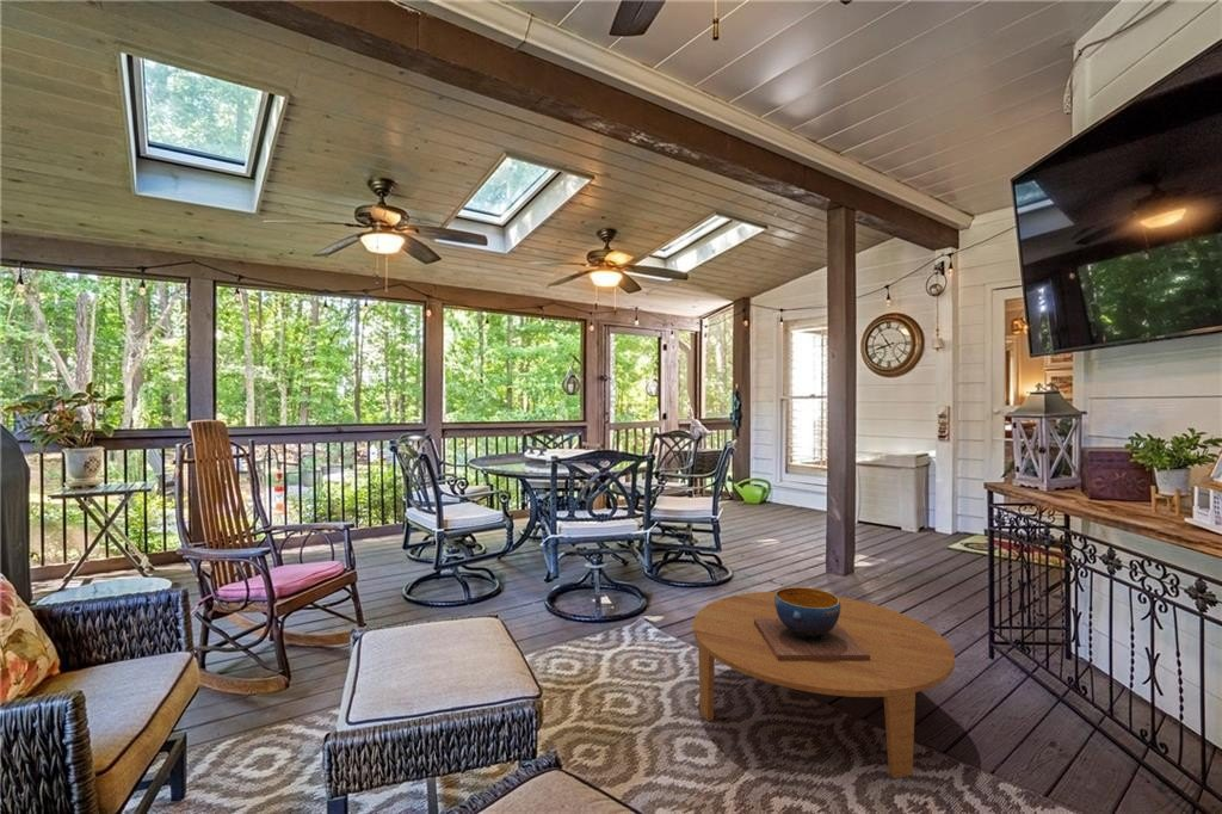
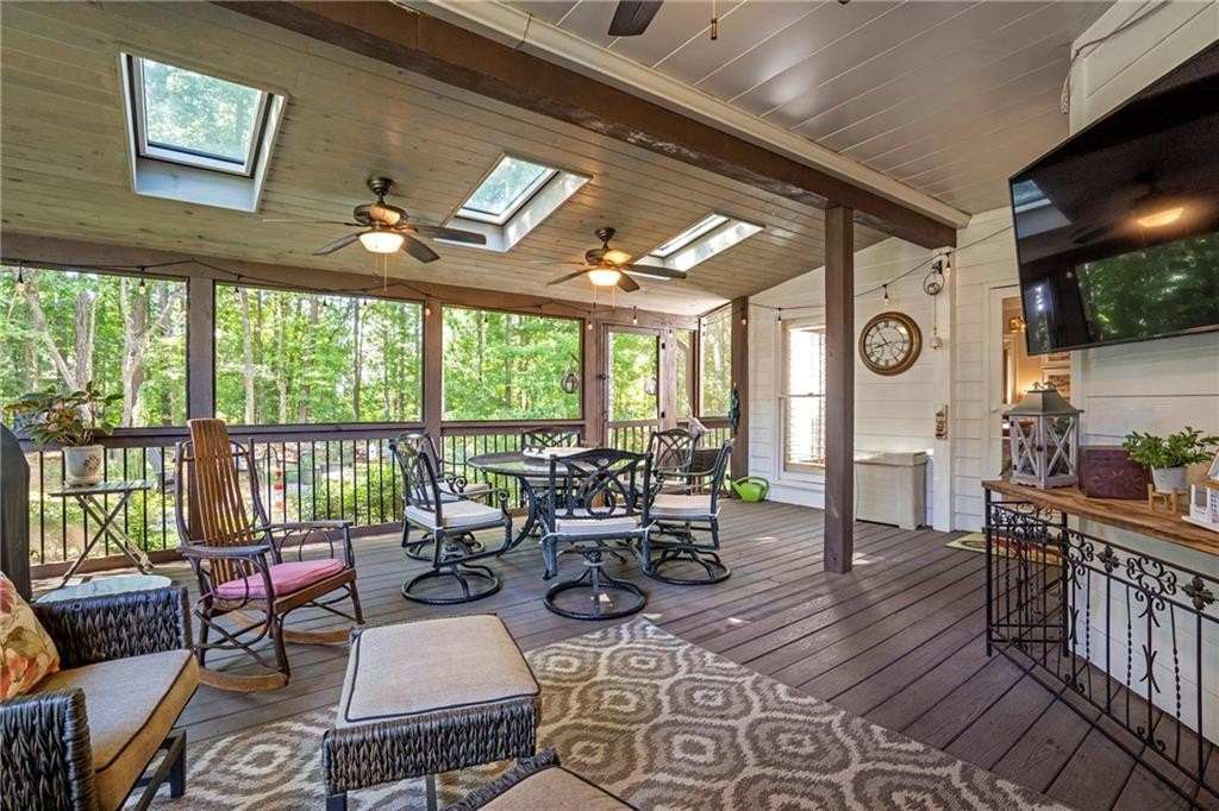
- coffee table (814, 665)
- decorative bowl (807, 617)
